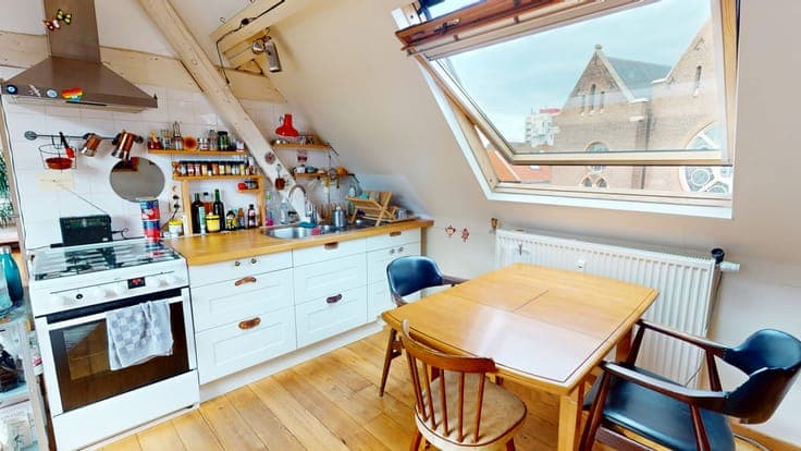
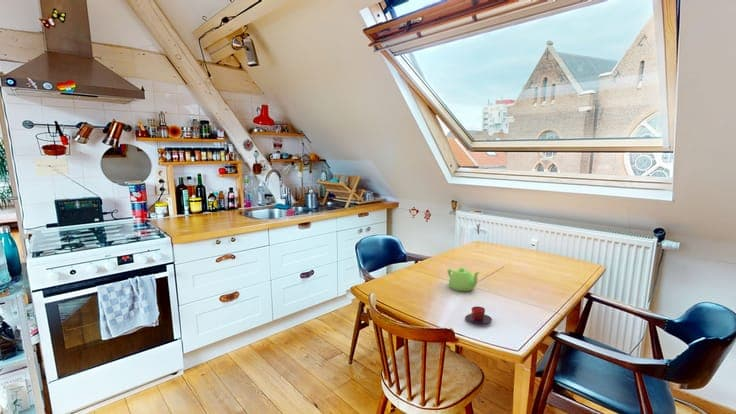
+ teacup (478, 314)
+ teapot (463, 278)
